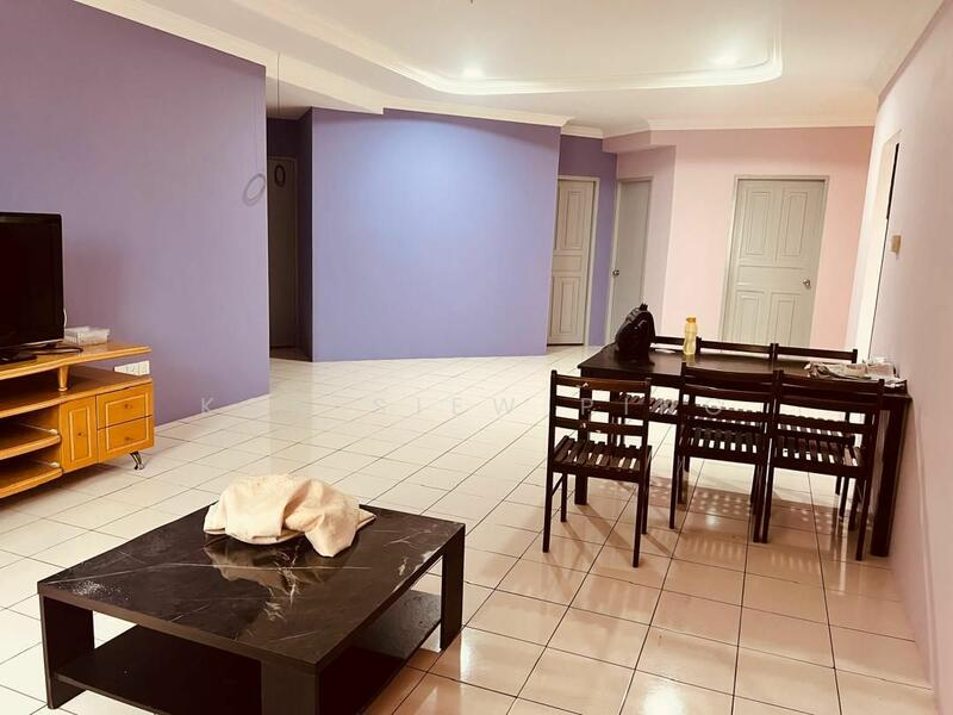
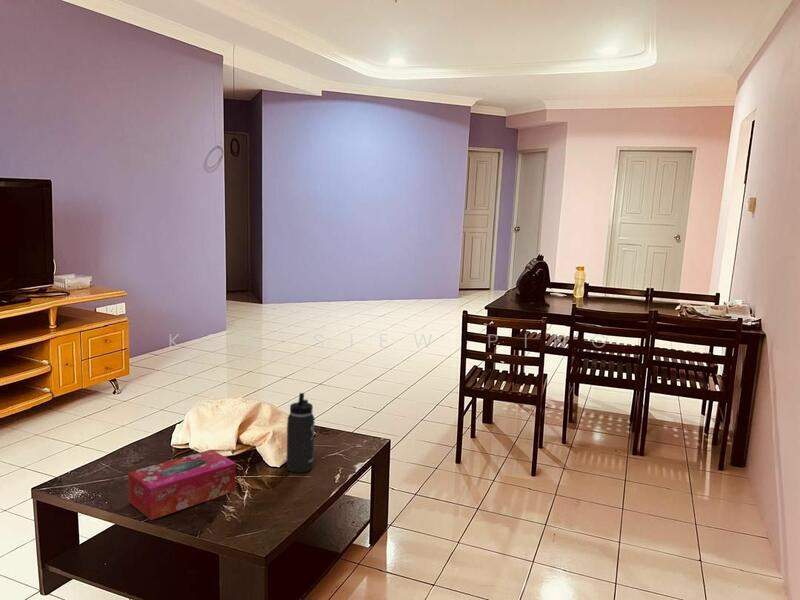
+ thermos bottle (301, 429)
+ tissue box (183, 482)
